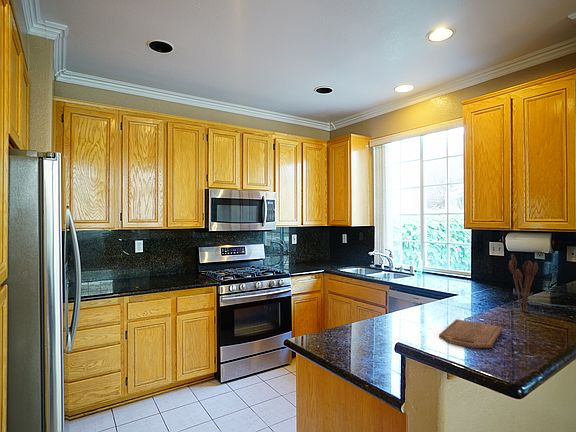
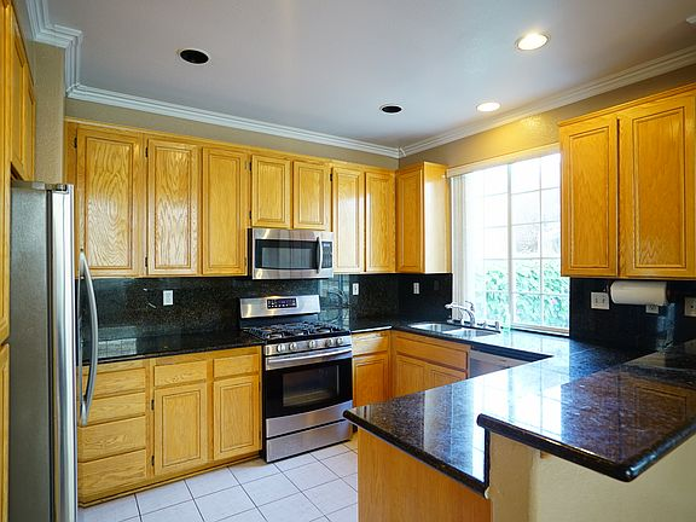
- cutting board (470, 333)
- utensil holder (521, 283)
